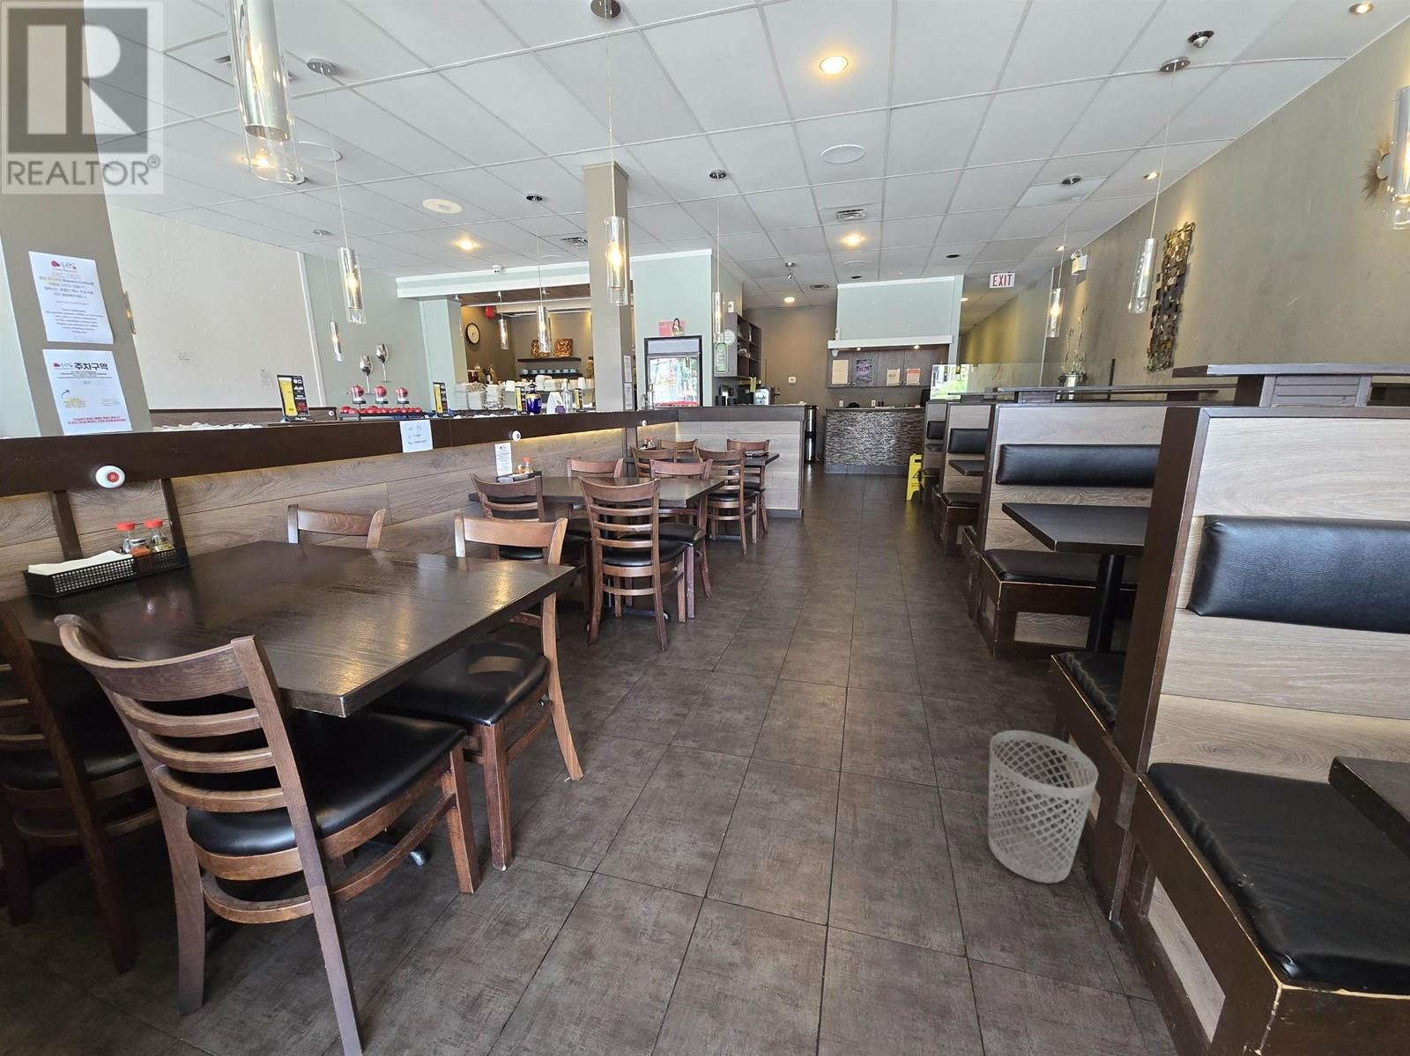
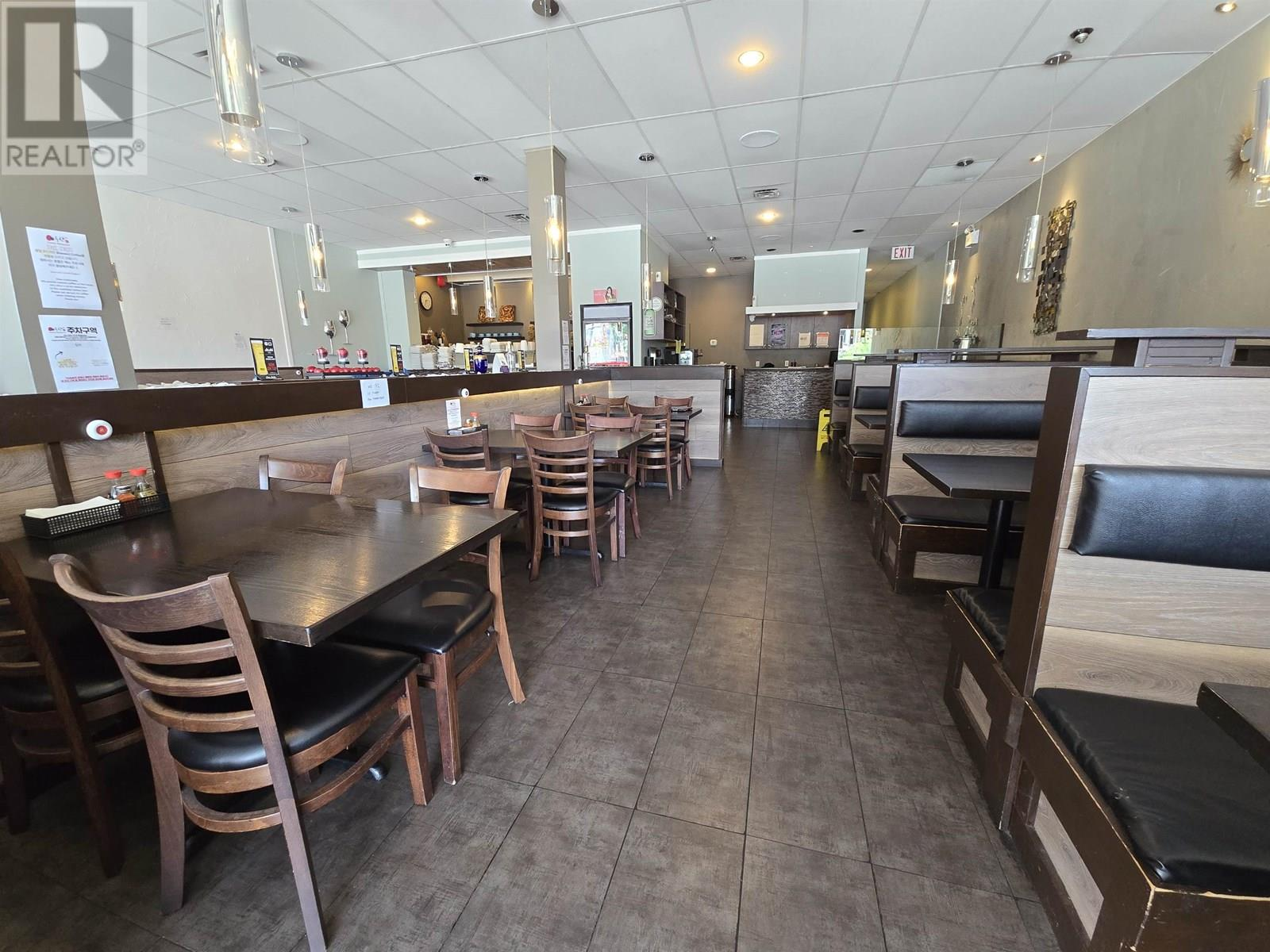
- recessed light (442, 204)
- wastebasket (1035, 804)
